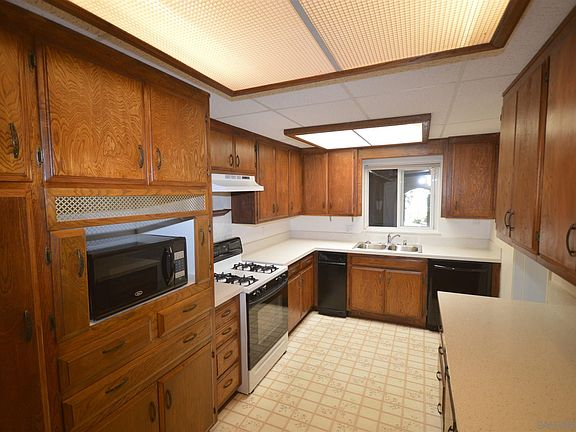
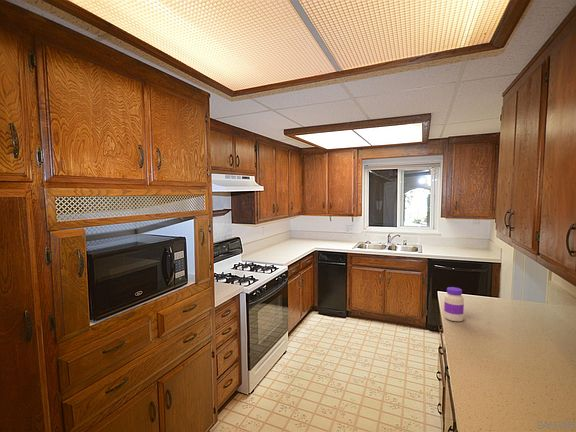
+ jar (453, 303)
